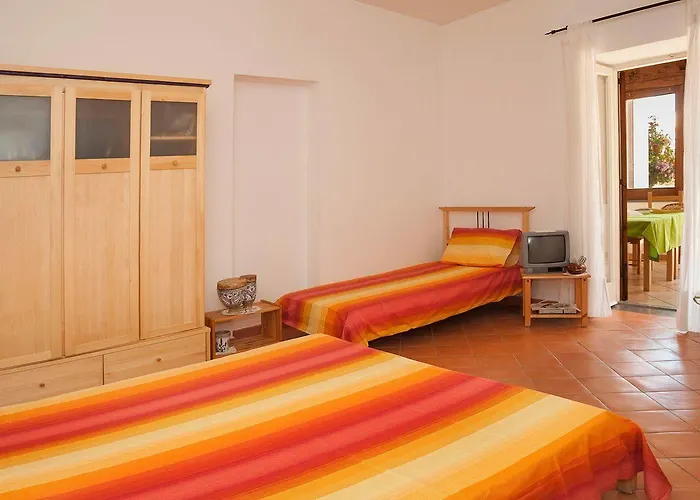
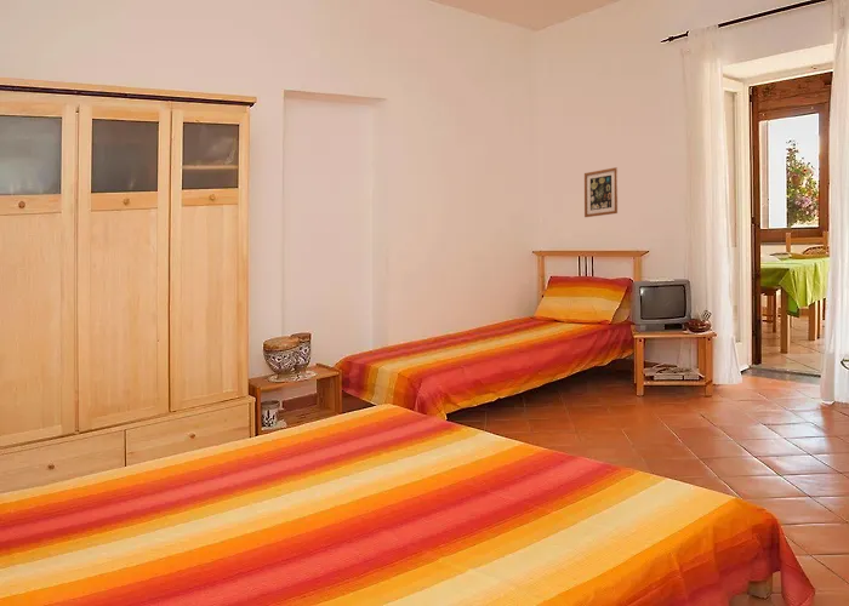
+ wall art (600, 193)
